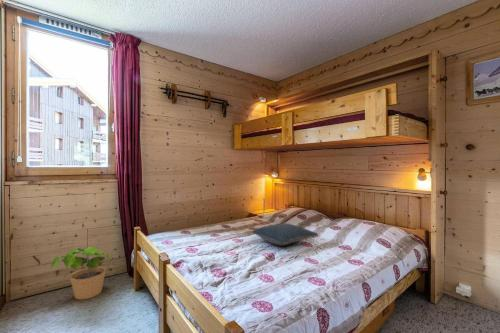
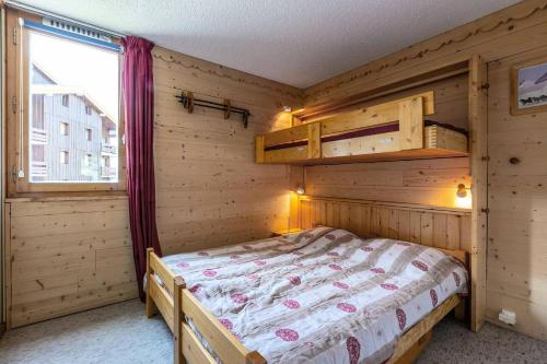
- potted plant (78, 273)
- pillow (284, 233)
